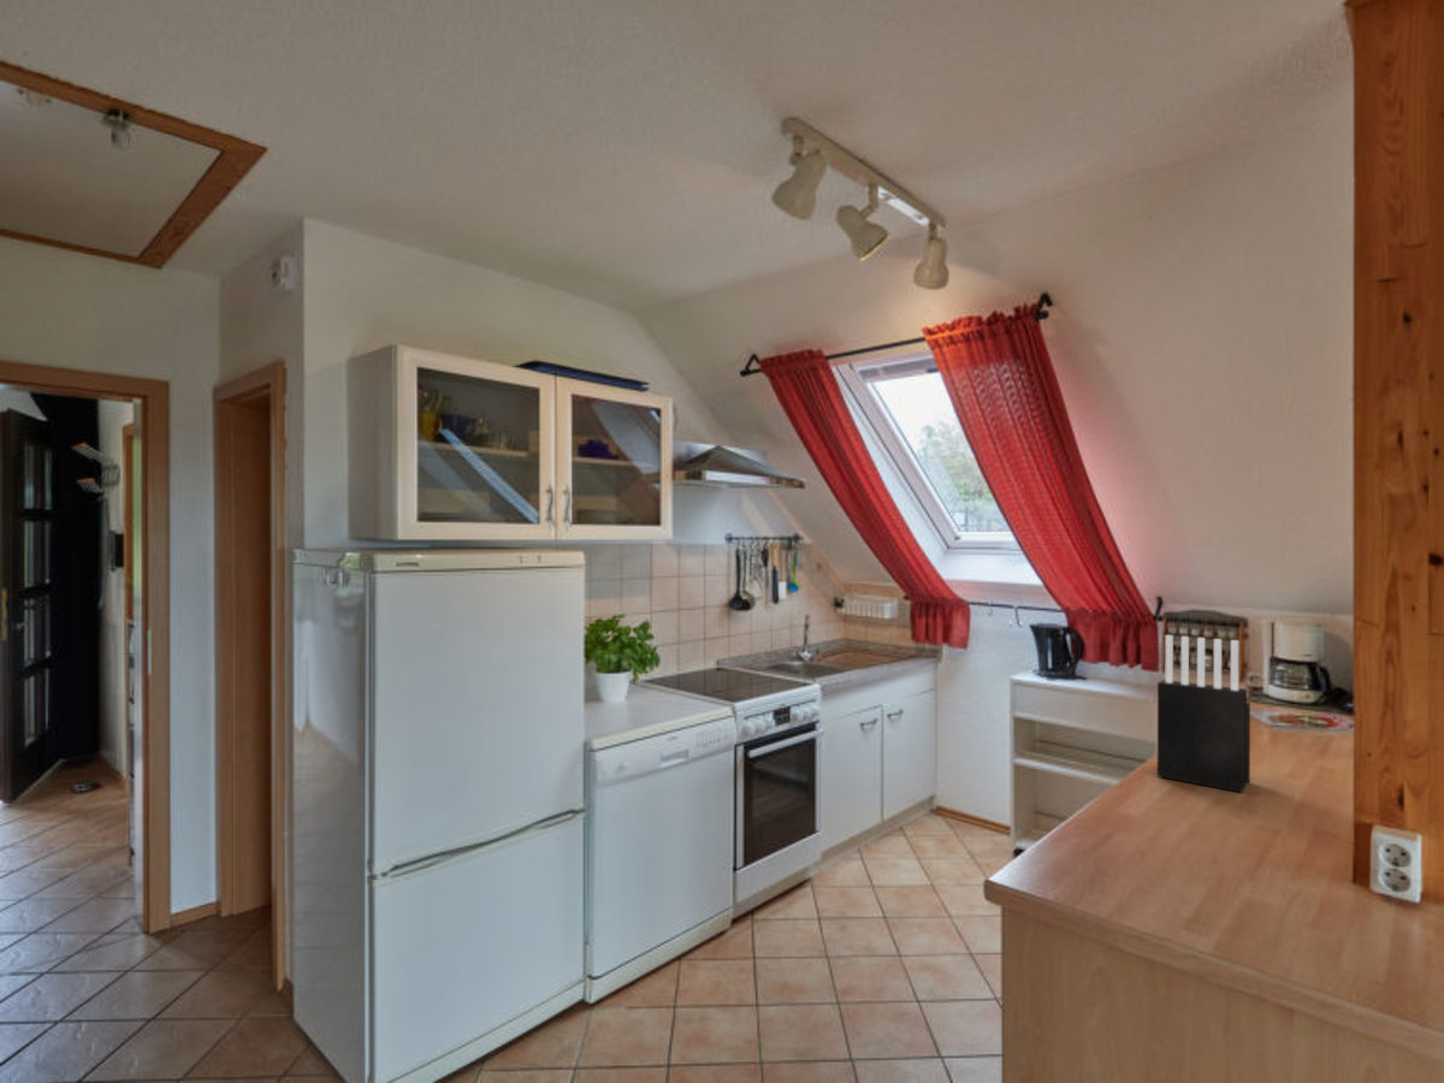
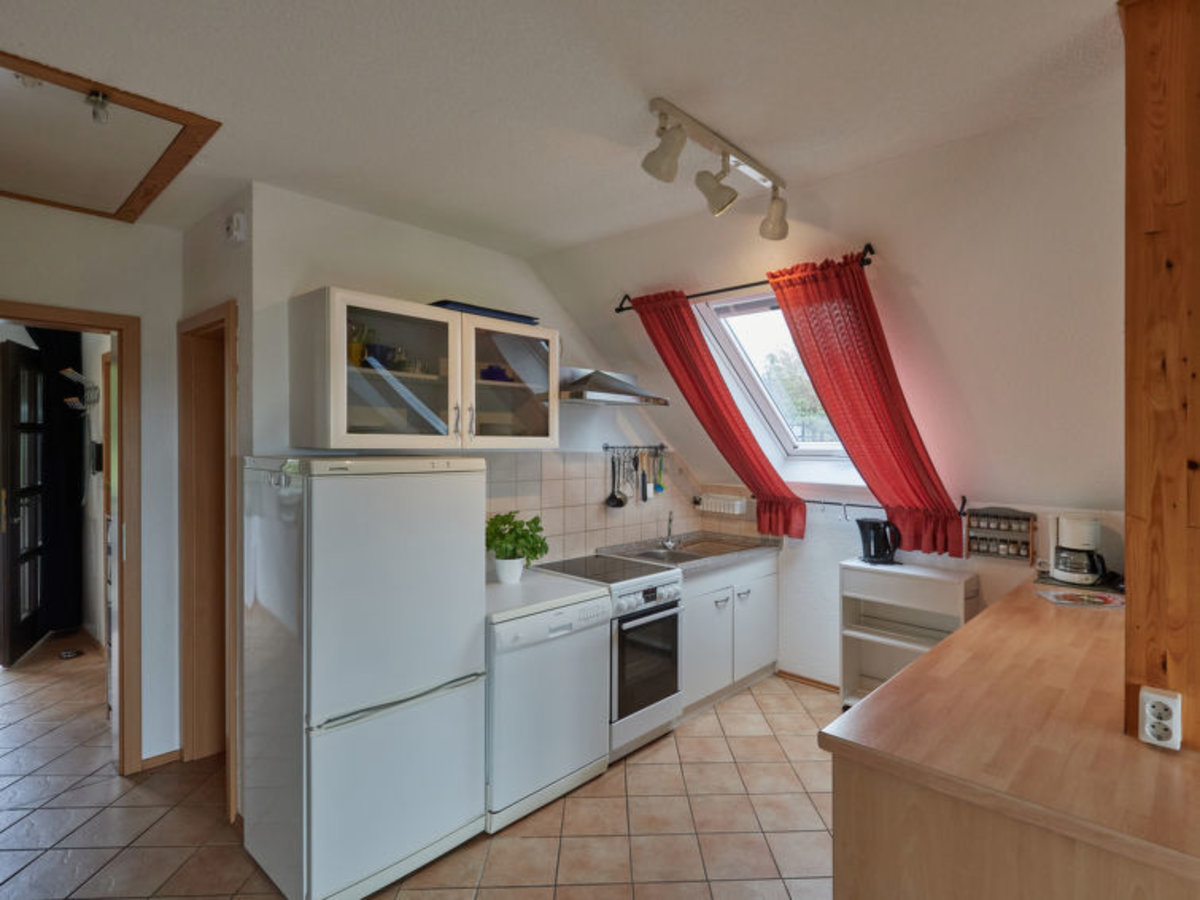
- knife block (1203, 706)
